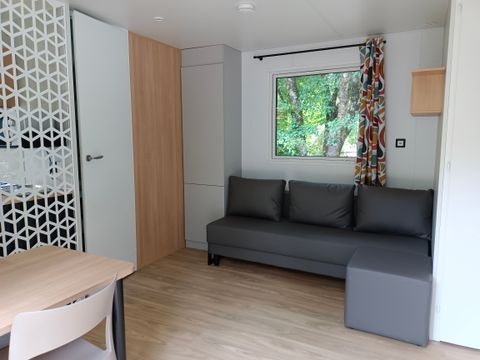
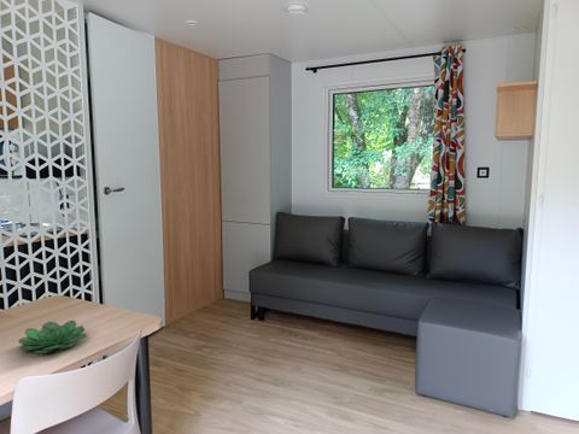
+ succulent plant (52, 335)
